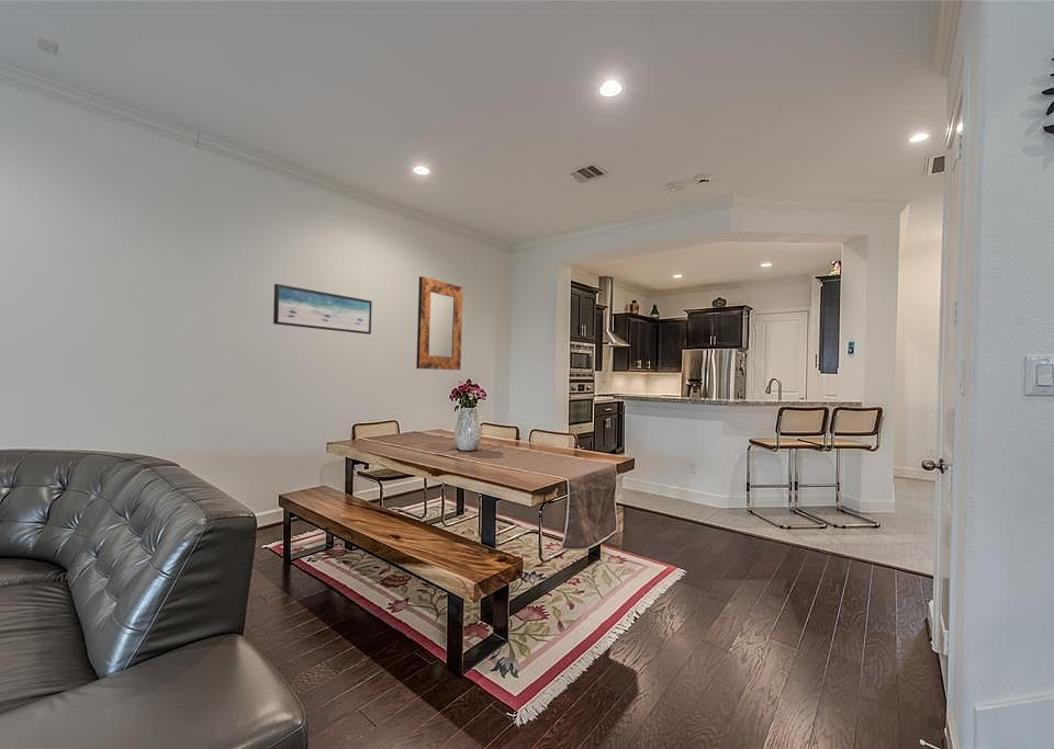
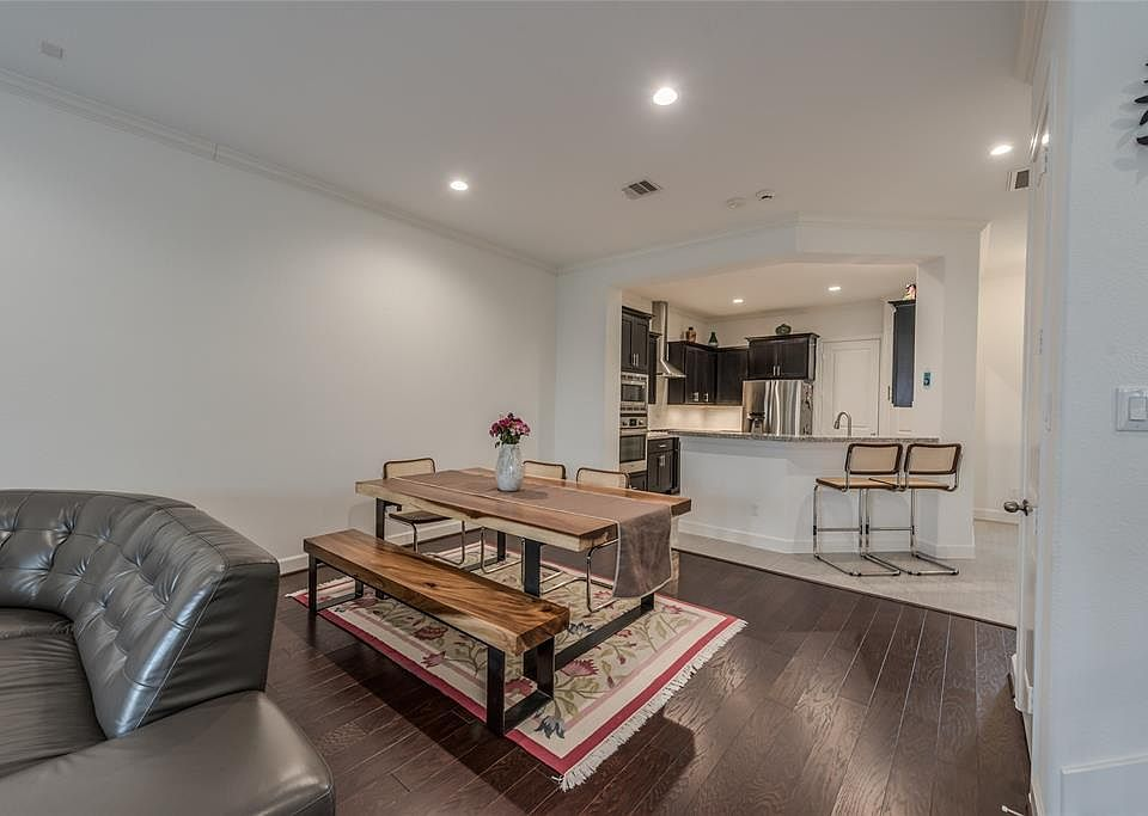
- wall art (326, 311)
- home mirror (440, 326)
